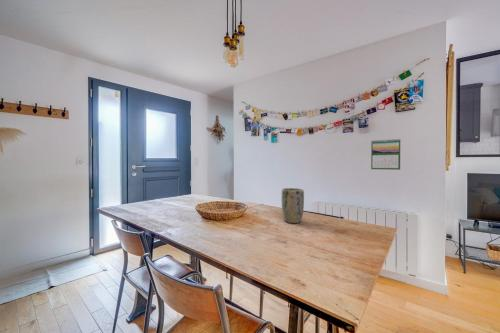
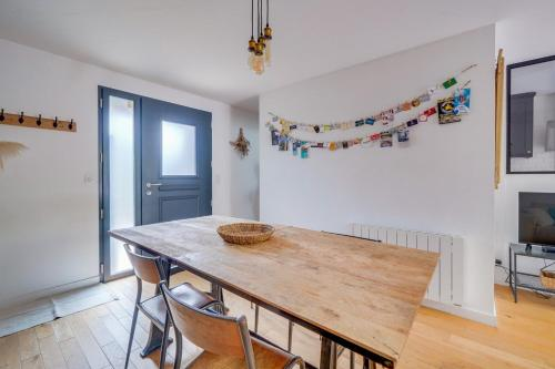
- calendar (385, 154)
- plant pot (292, 205)
